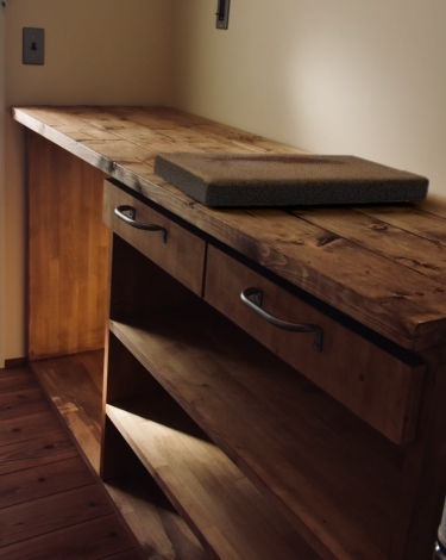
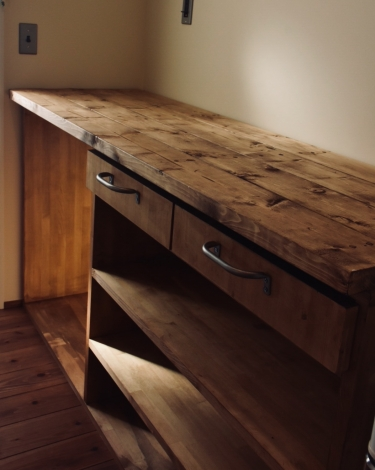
- fish fossil (290, 175)
